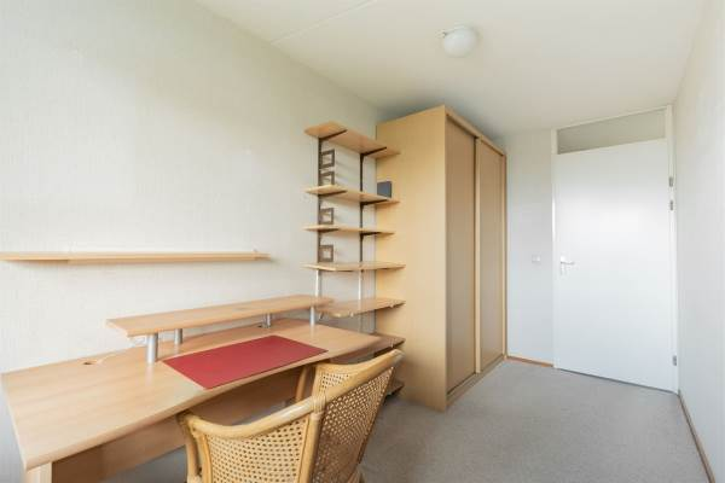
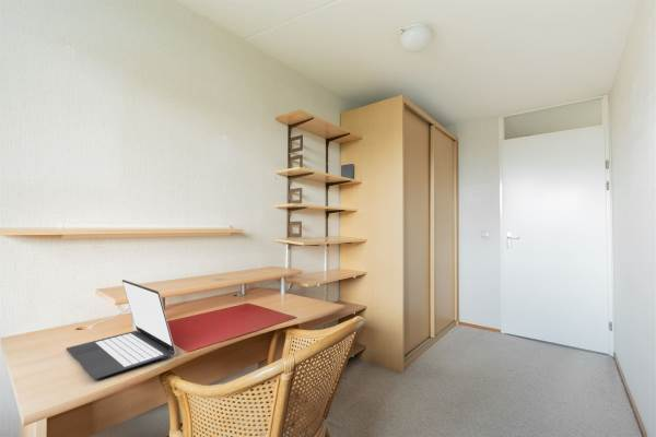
+ laptop (132, 316)
